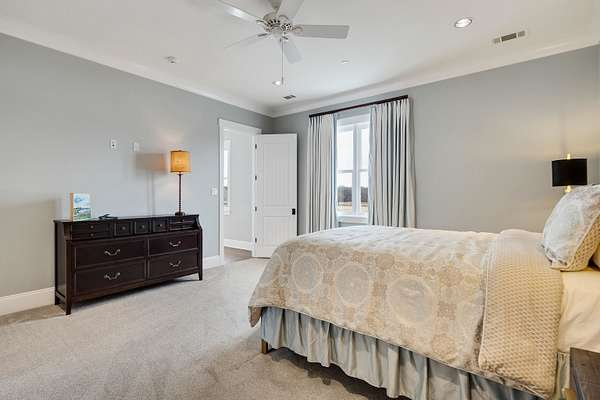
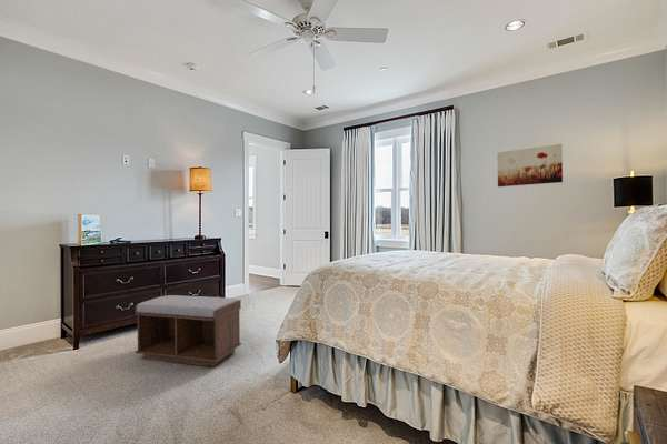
+ bench (189, 327)
+ wall art (528, 167)
